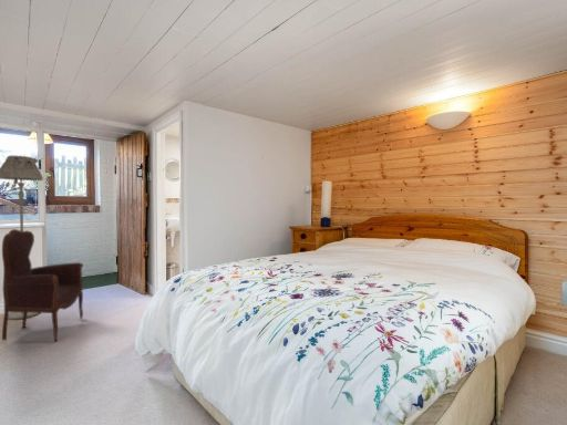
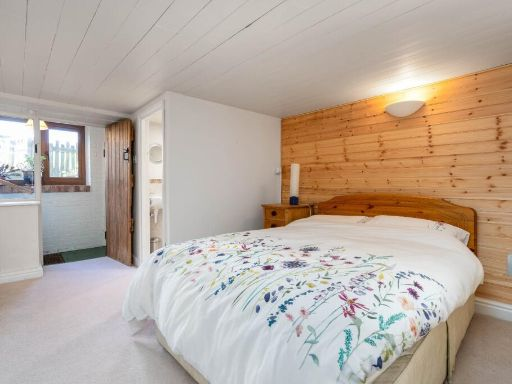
- armchair (41, 280)
- floor lamp (21, 230)
